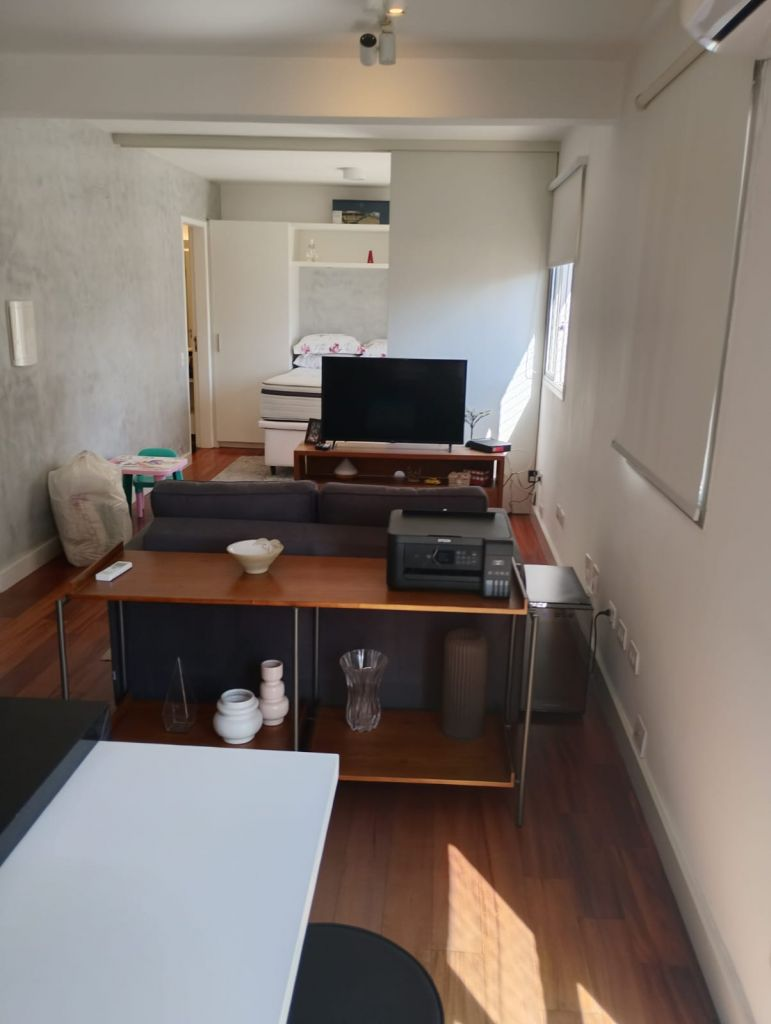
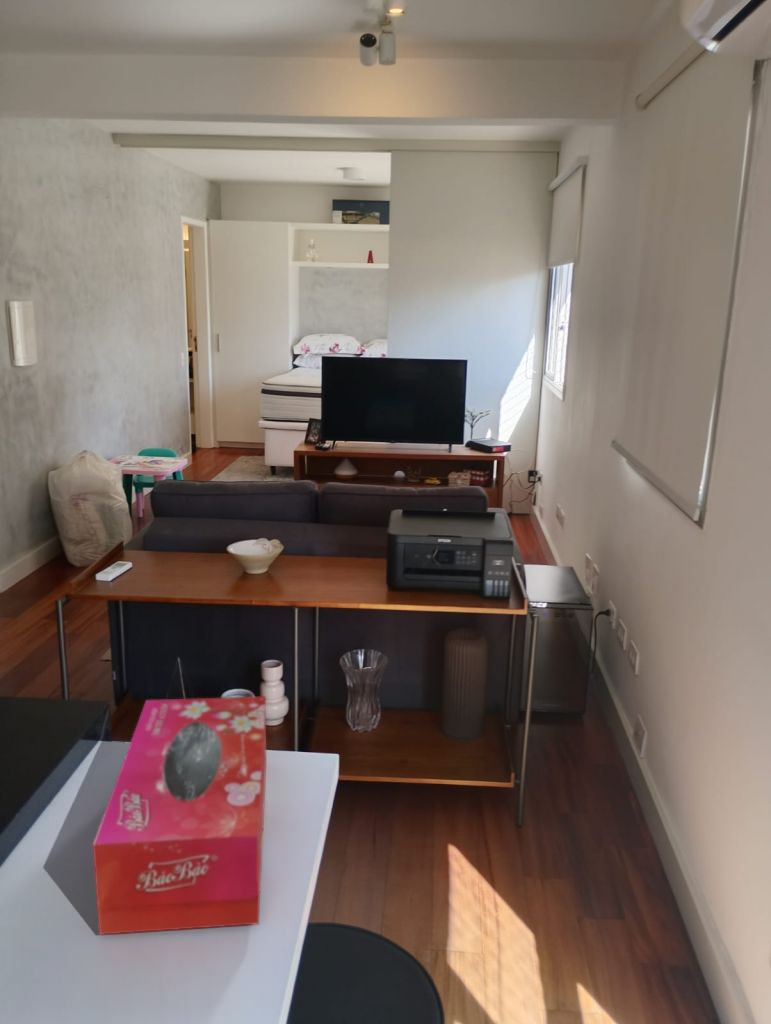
+ tissue box (195, 797)
